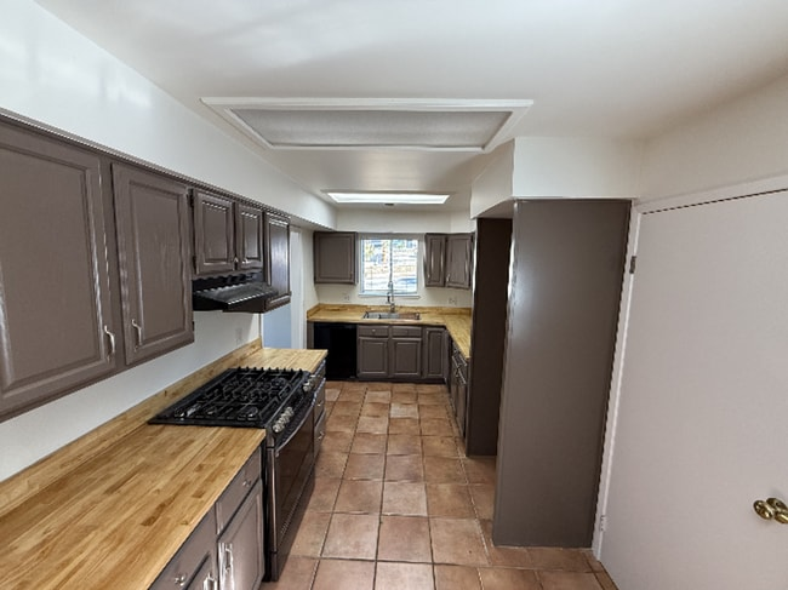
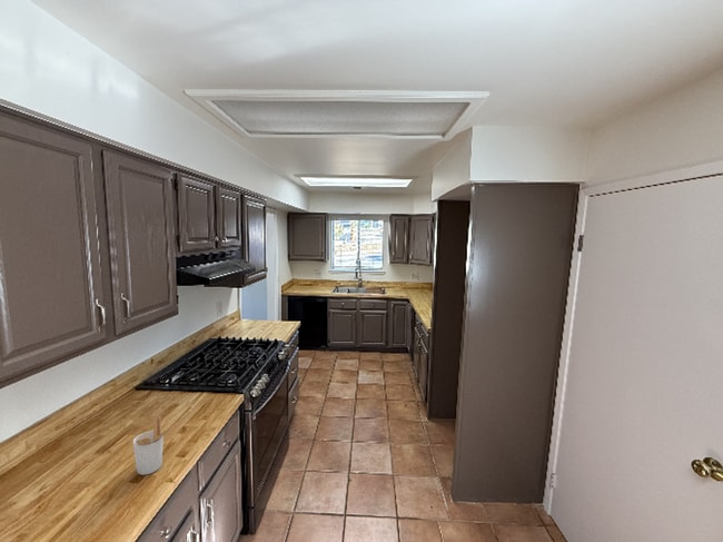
+ utensil holder (155, 445)
